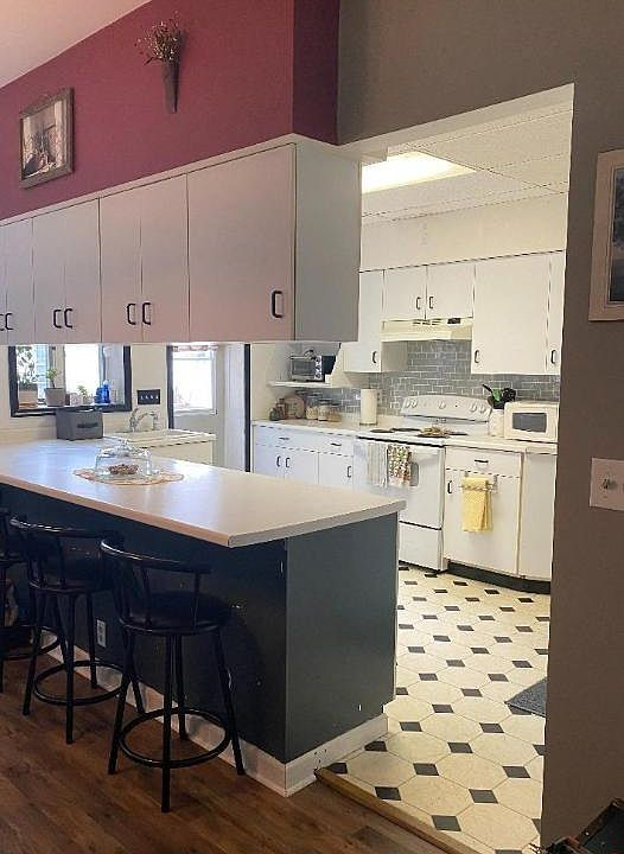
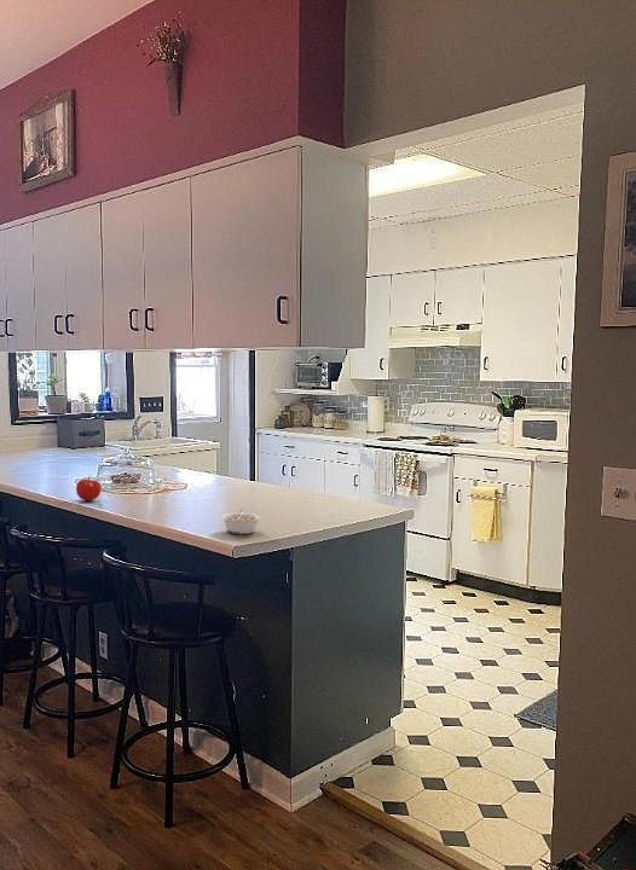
+ fruit (88, 487)
+ legume (239, 522)
